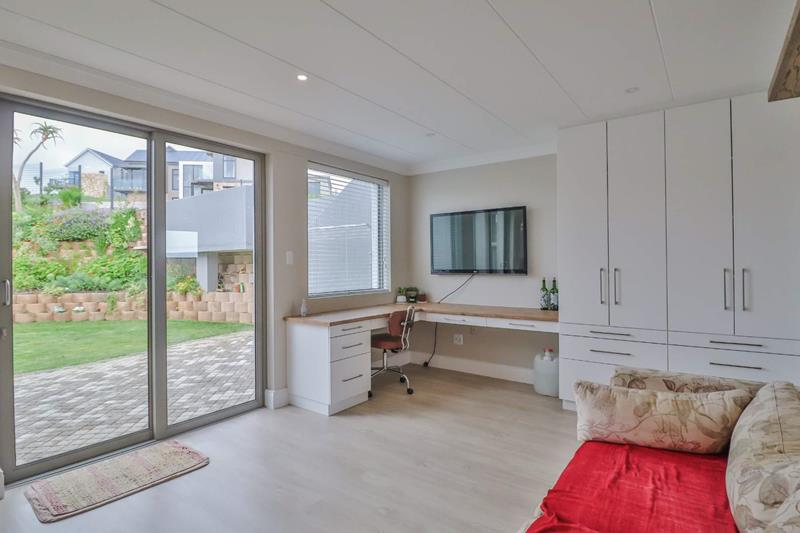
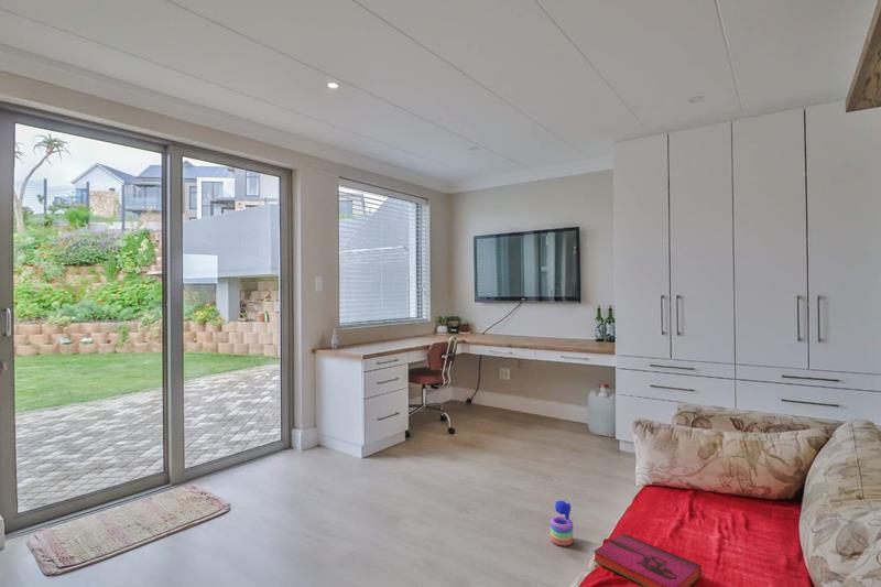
+ hardback book (645, 563)
+ stacking toy (561, 520)
